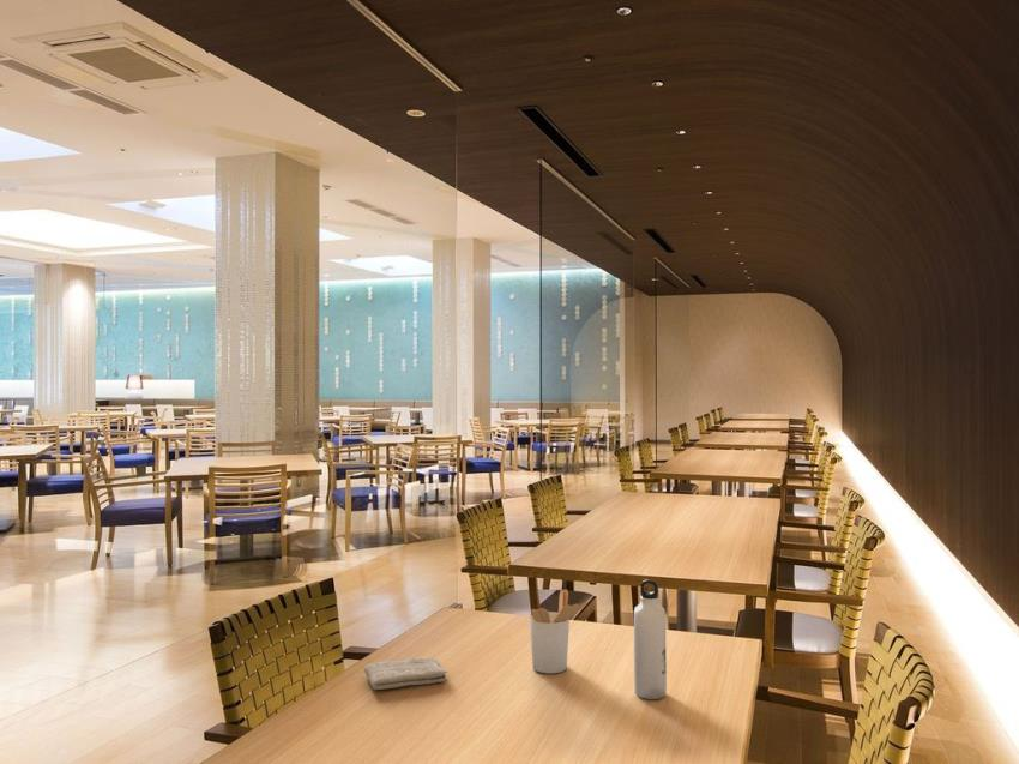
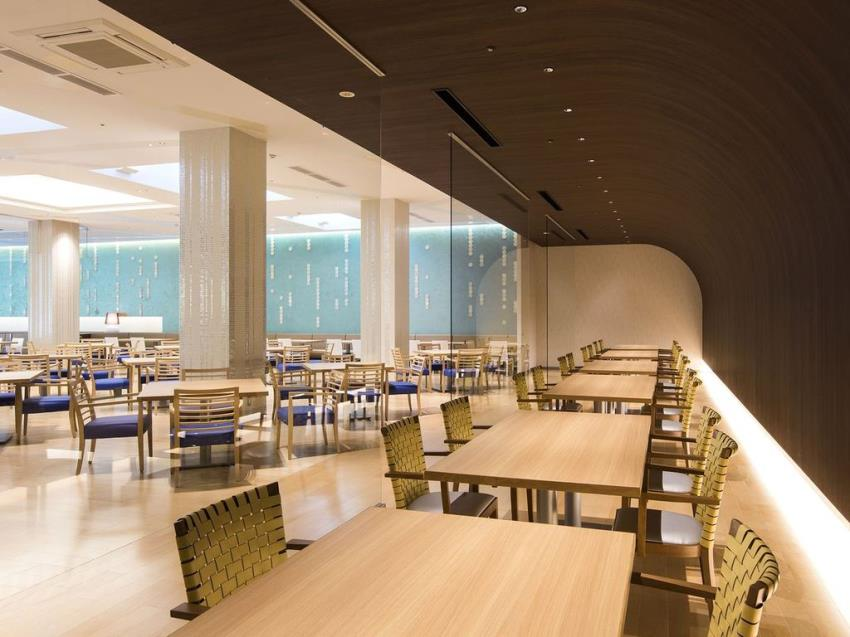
- washcloth (405, 672)
- utensil holder (557, 632)
- water bottle (650, 637)
